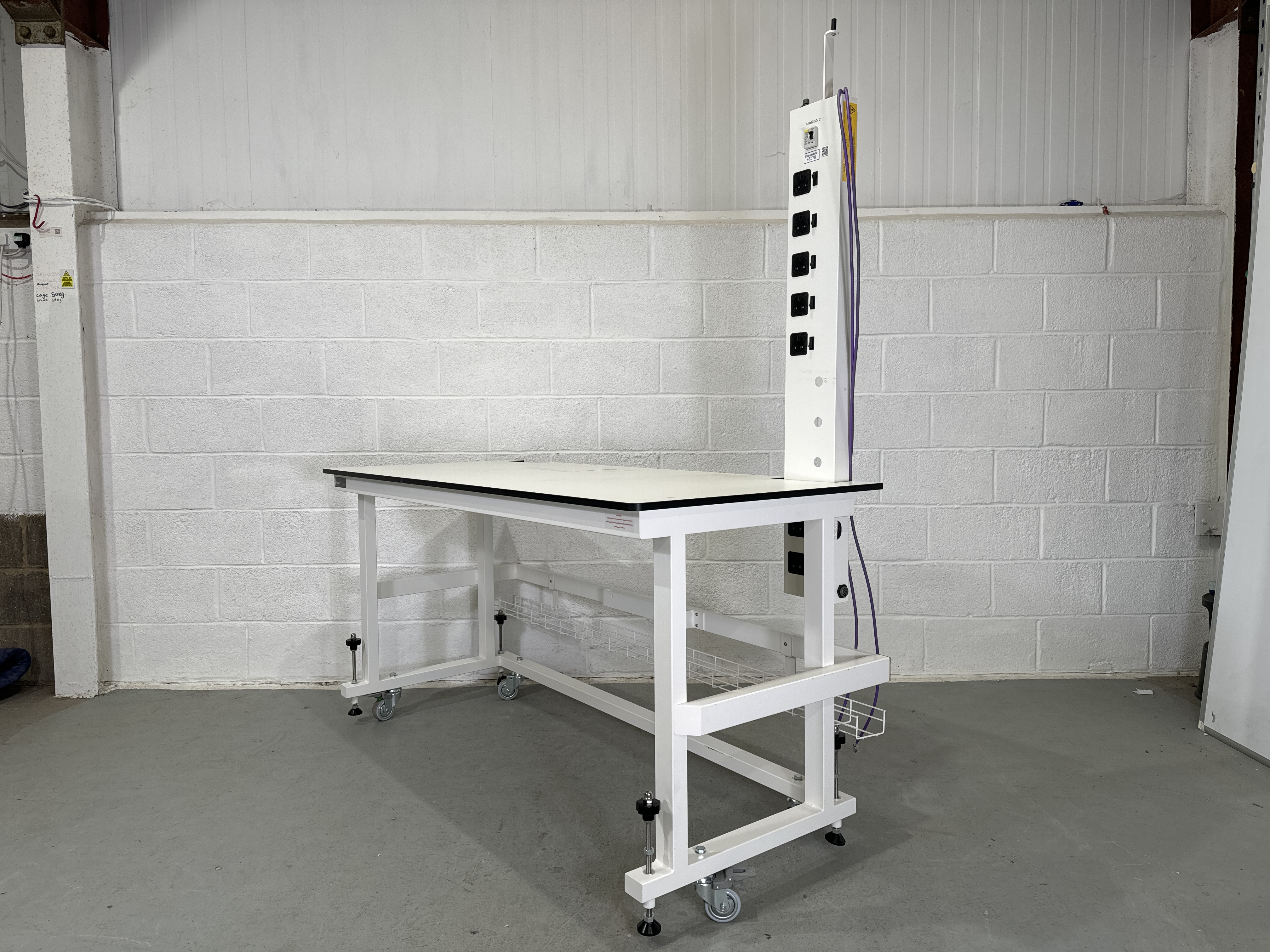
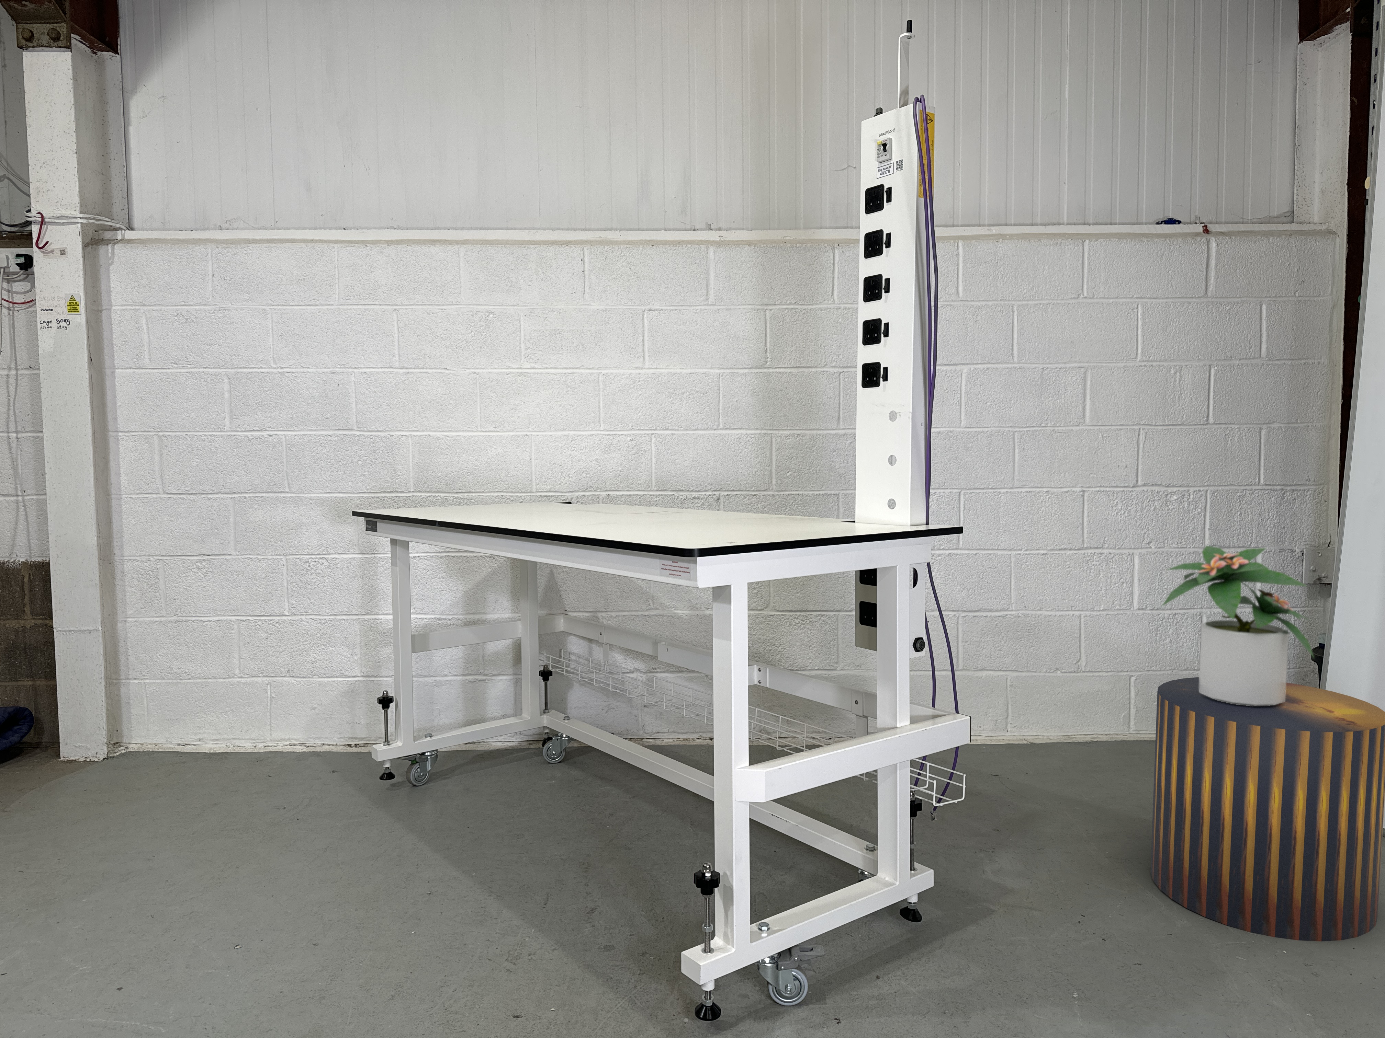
+ stool (1262, 797)
+ potted plant (1235, 624)
